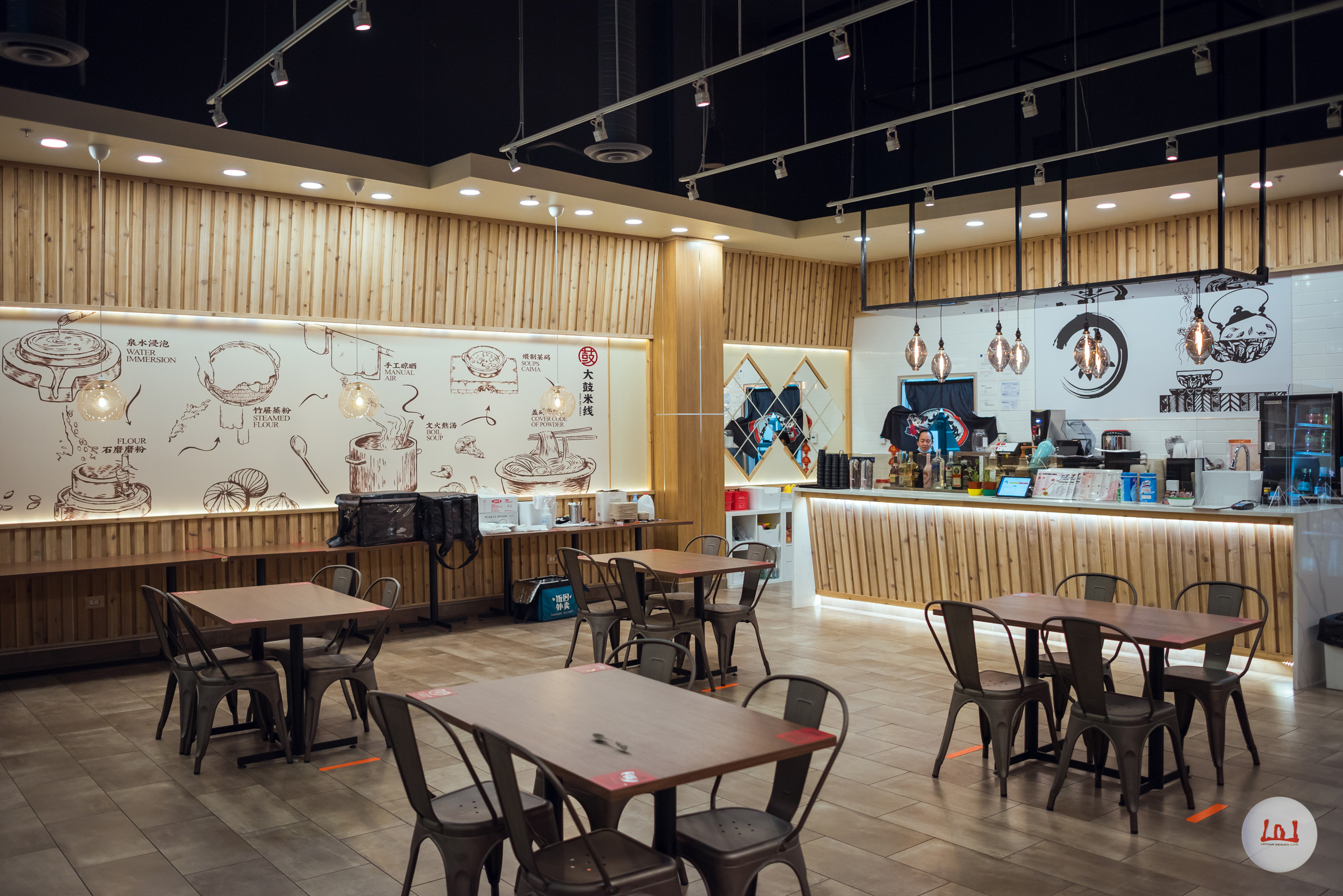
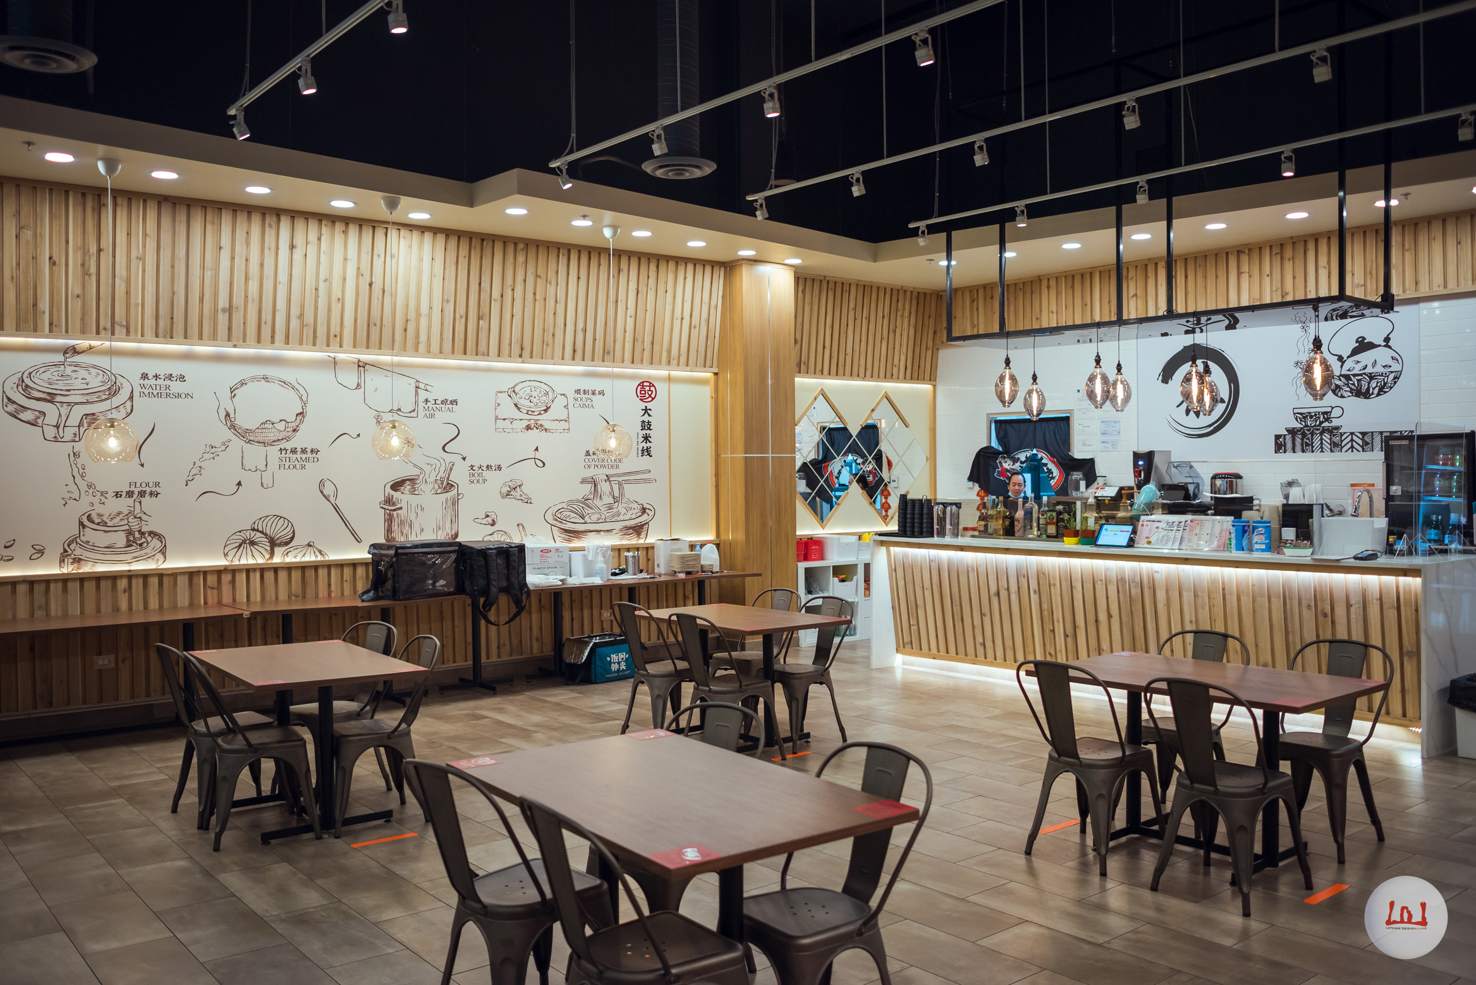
- soupspoon (610, 740)
